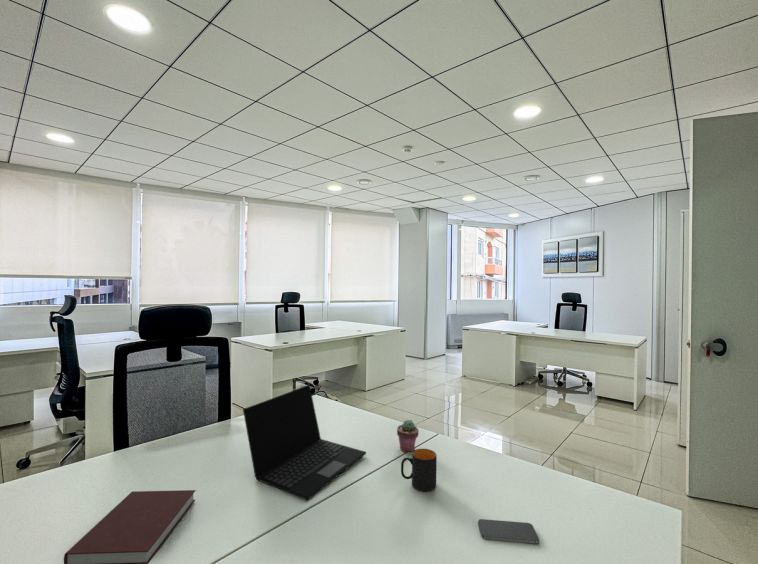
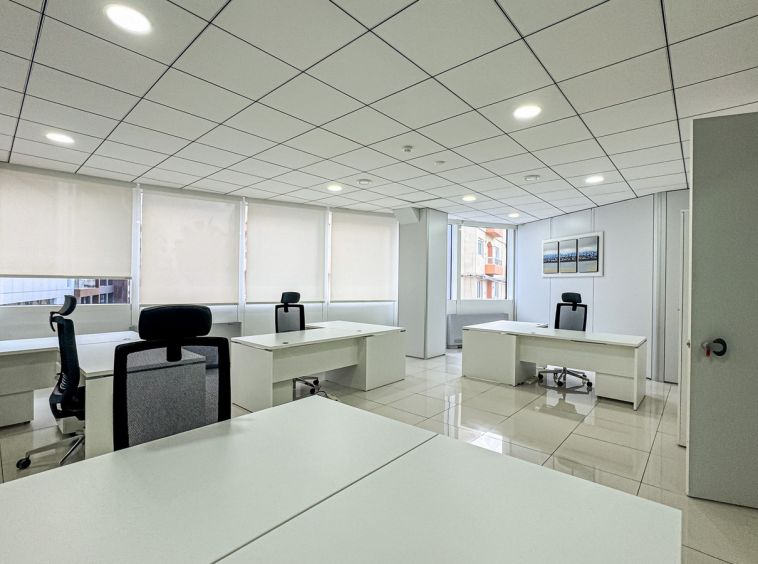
- notebook (138, 523)
- mug (418, 469)
- potted succulent (407, 434)
- smartphone (507, 530)
- laptop (307, 433)
